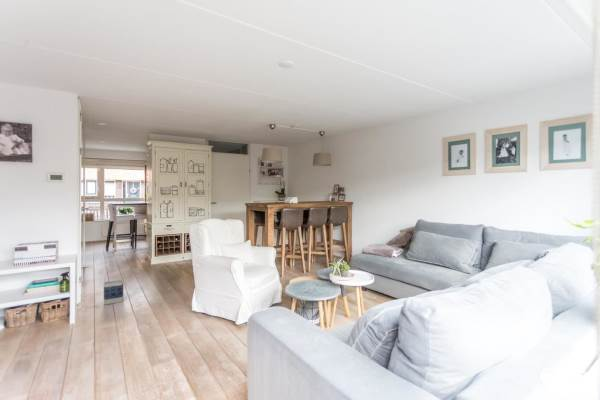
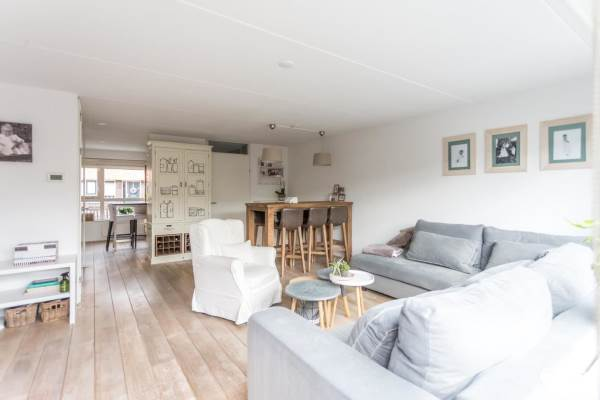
- bag (113, 283)
